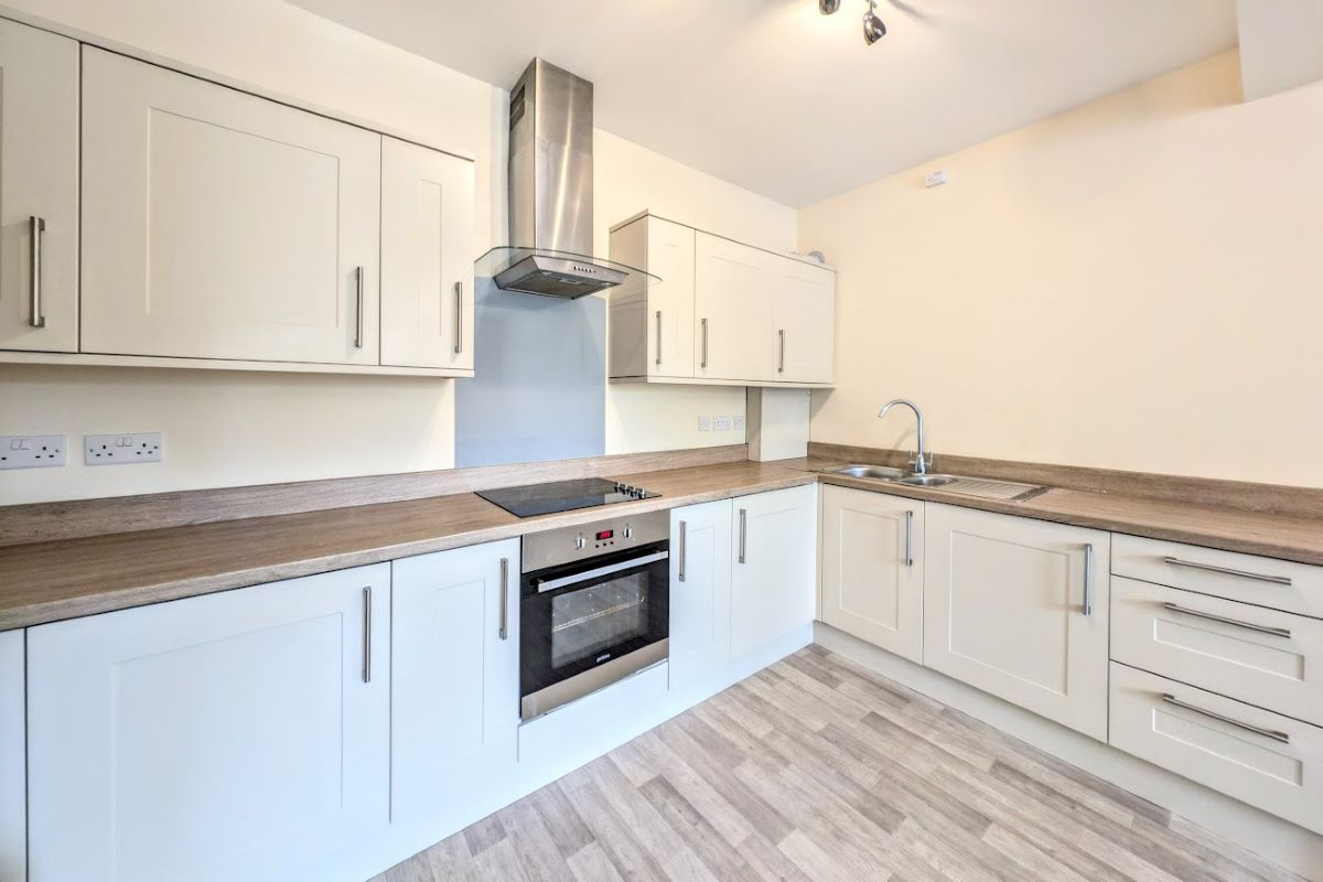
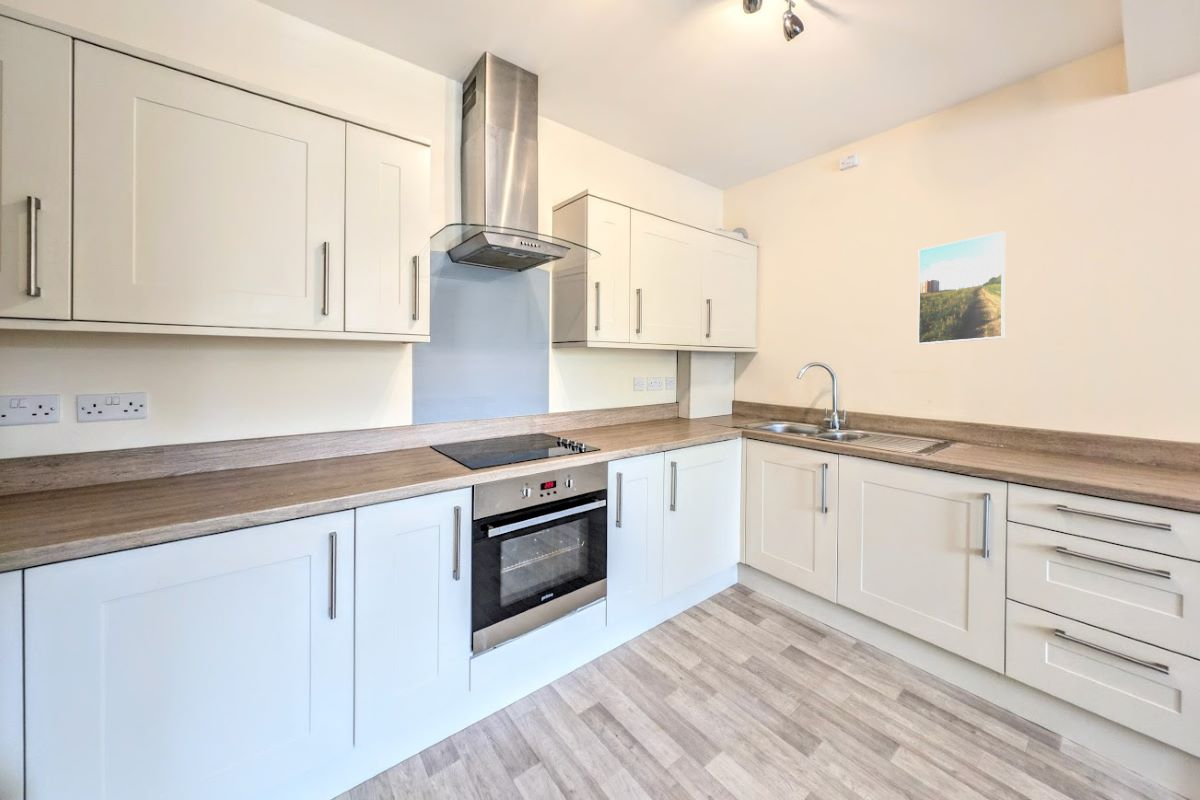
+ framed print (959, 291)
